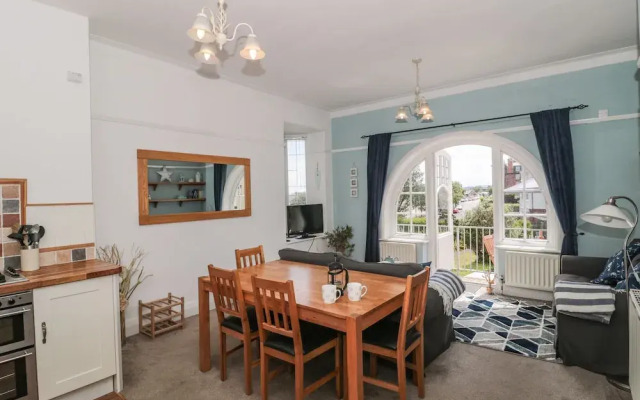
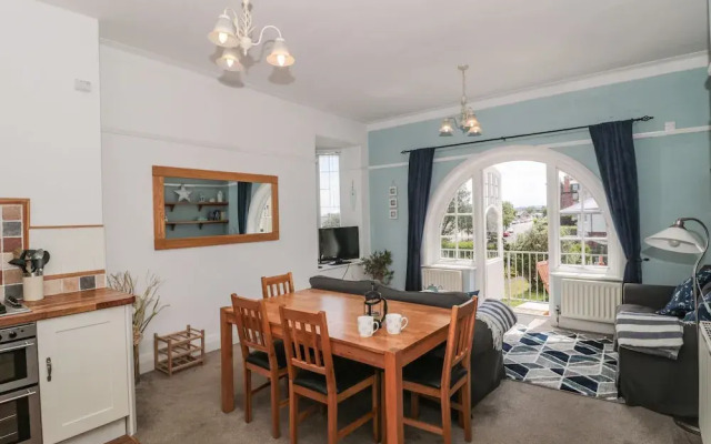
- decorative plant (487, 280)
